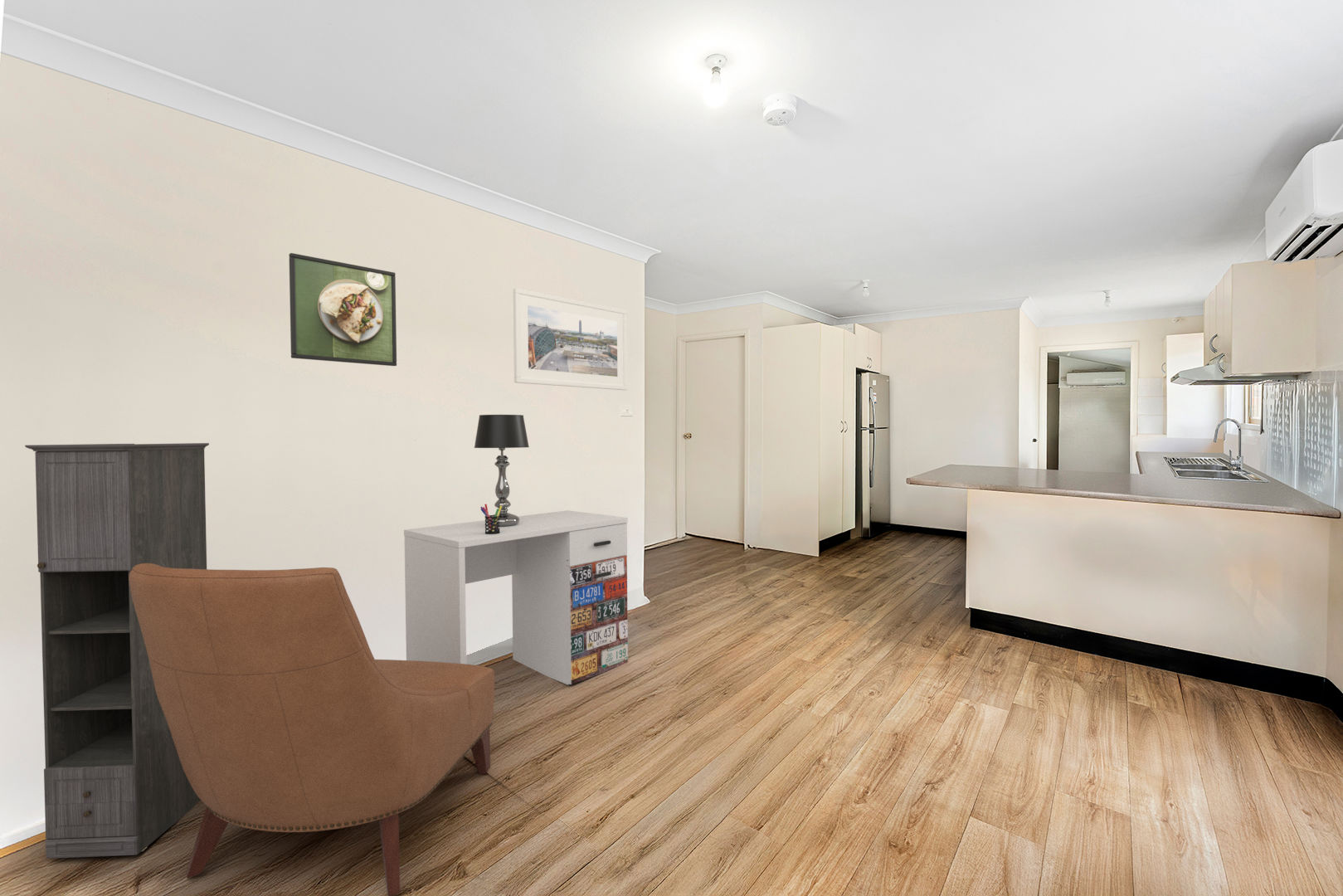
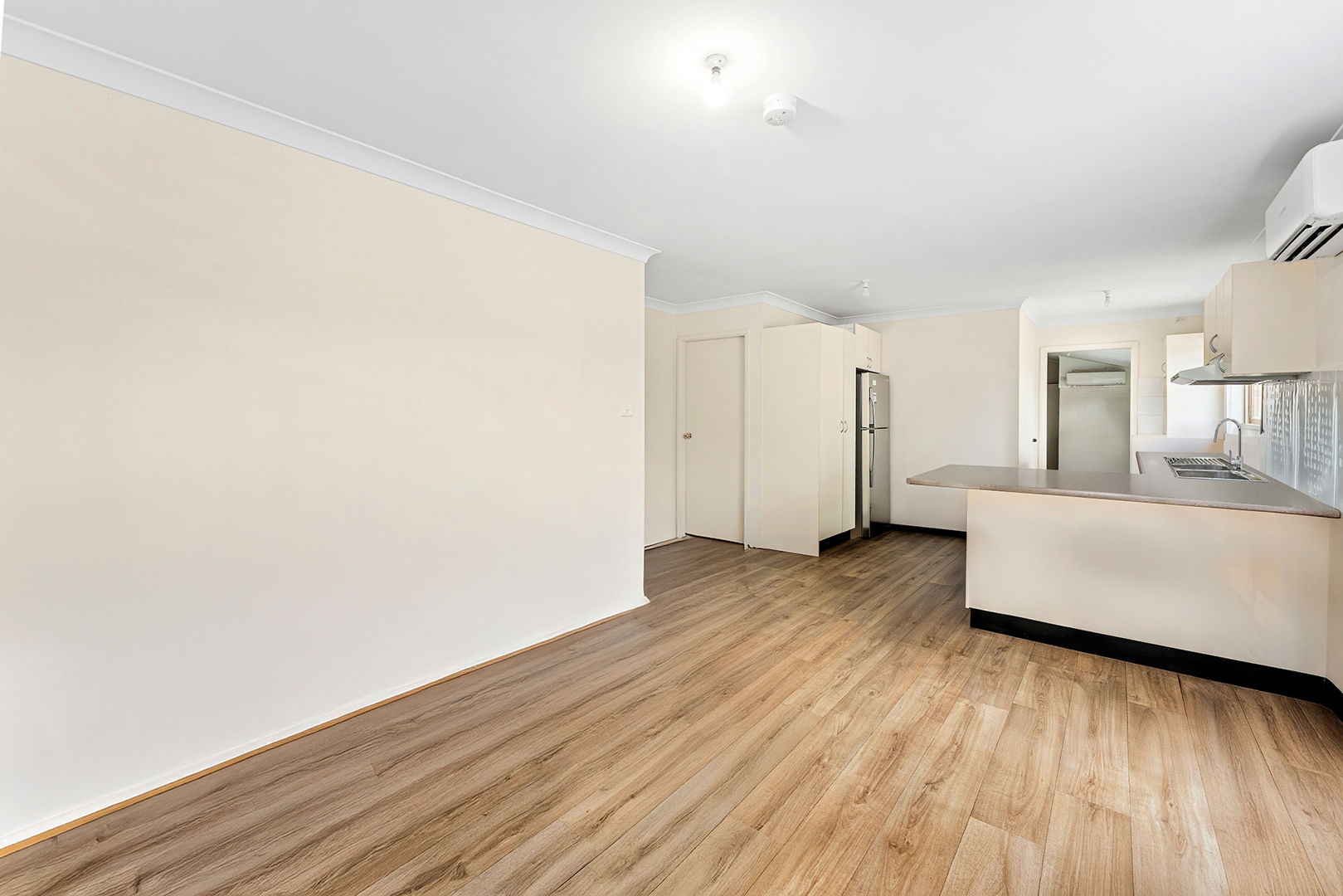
- chair (331, 692)
- desk (524, 601)
- pen holder (492, 518)
- table lamp (502, 470)
- storage cabinet (129, 635)
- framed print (346, 313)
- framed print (575, 343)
